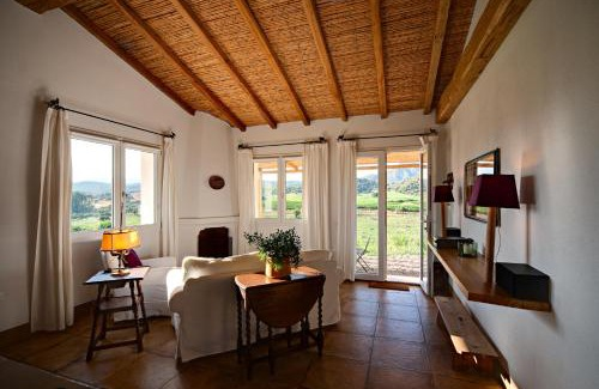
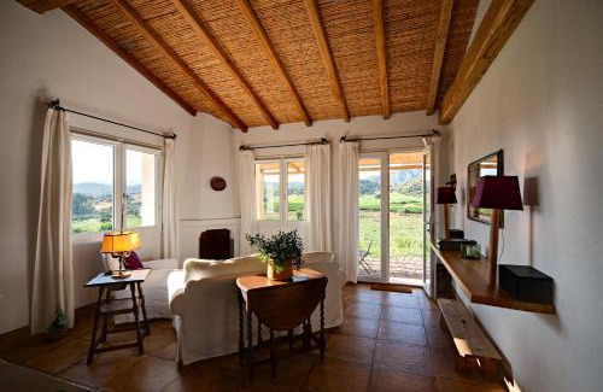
+ potted plant (57, 320)
